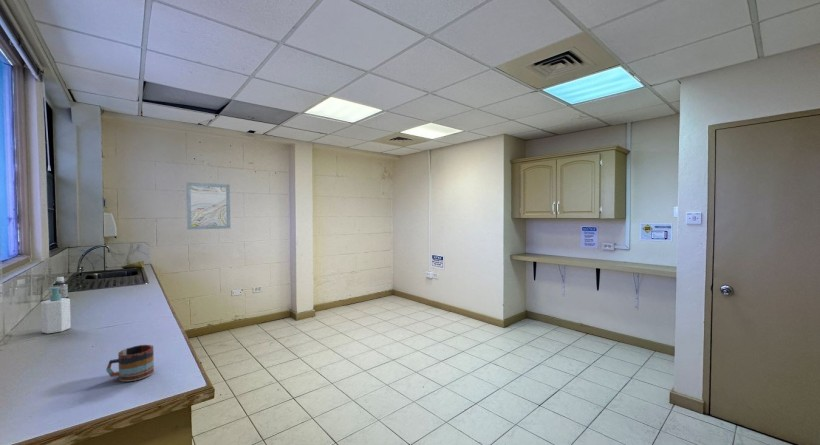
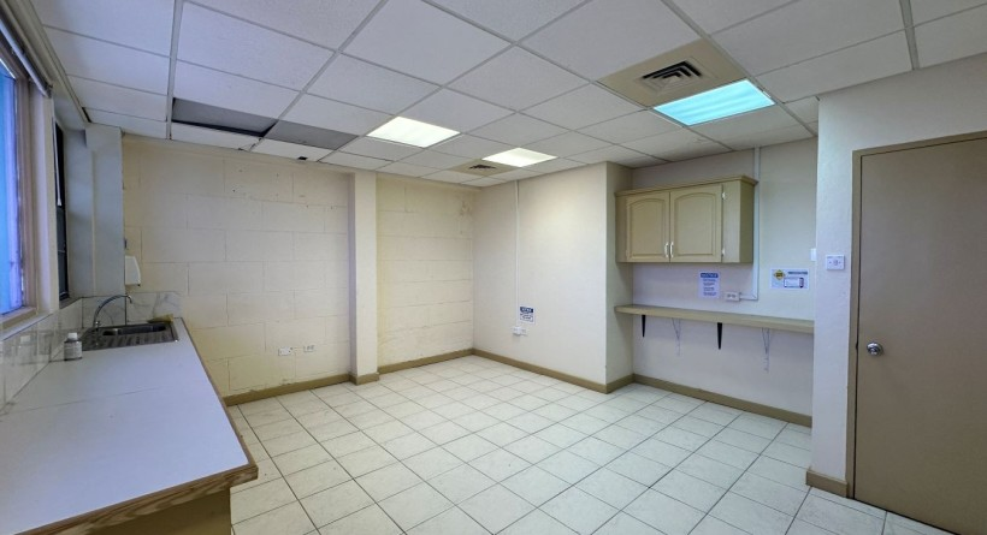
- mug (133, 363)
- soap bottle (55, 308)
- wall art (209, 206)
